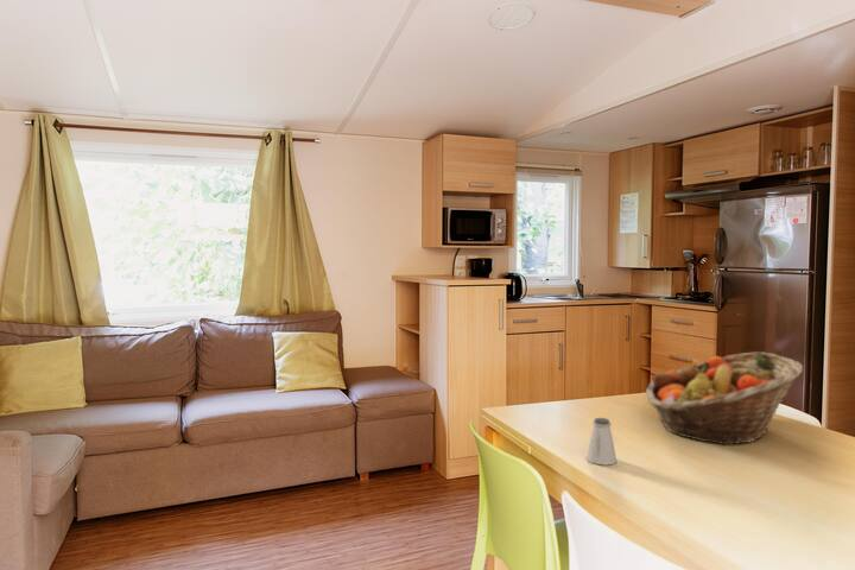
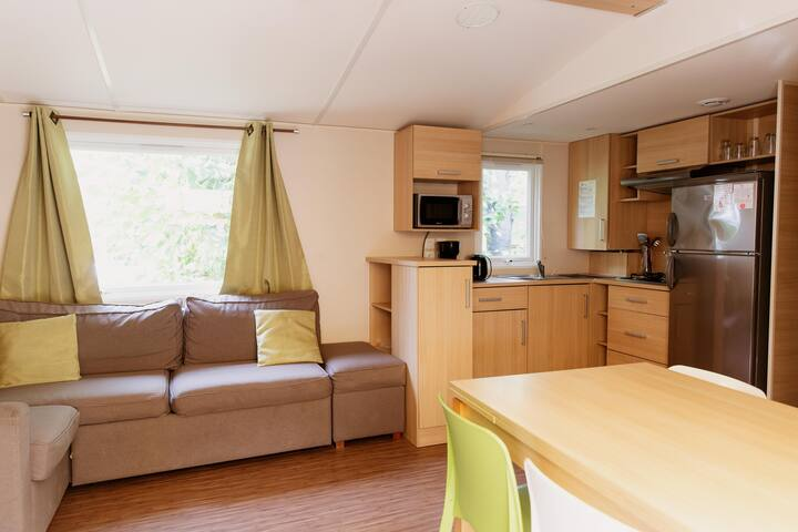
- fruit basket (718, 391)
- saltshaker (601, 439)
